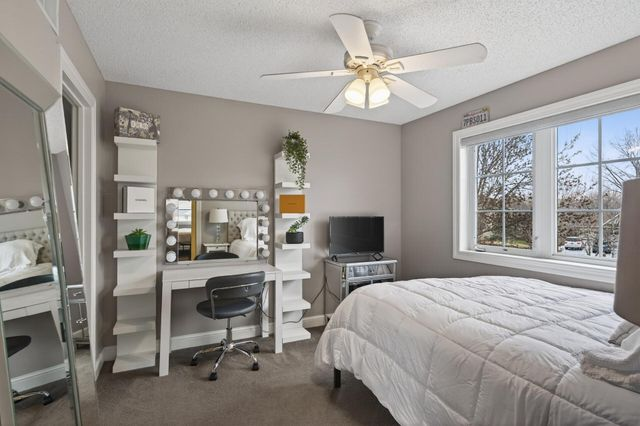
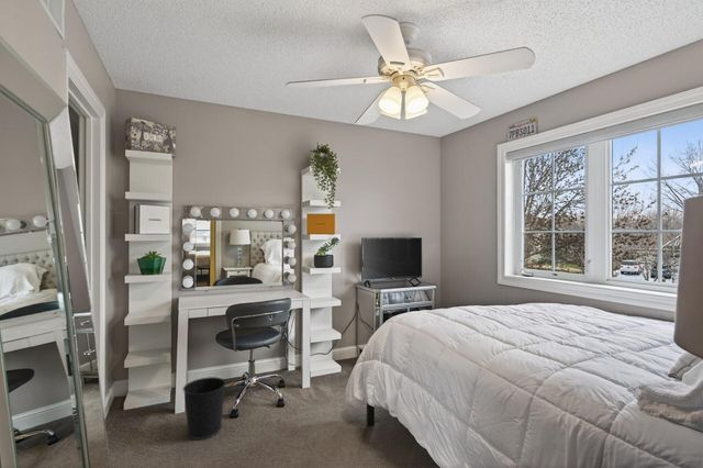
+ wastebasket (204, 408)
